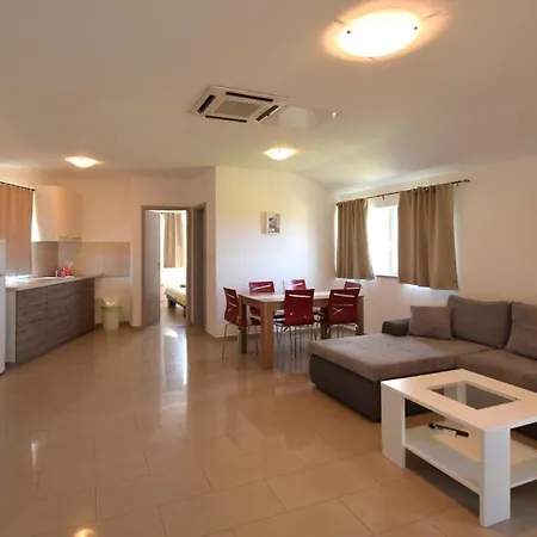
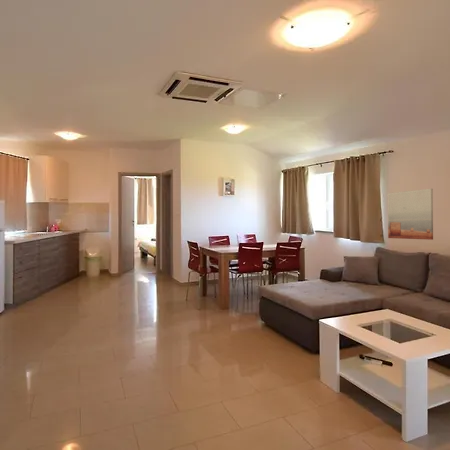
+ wall art (409, 214)
